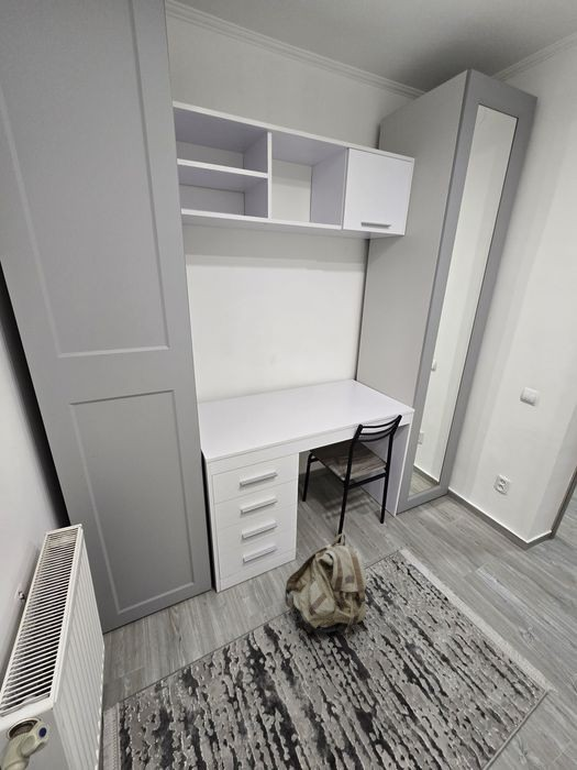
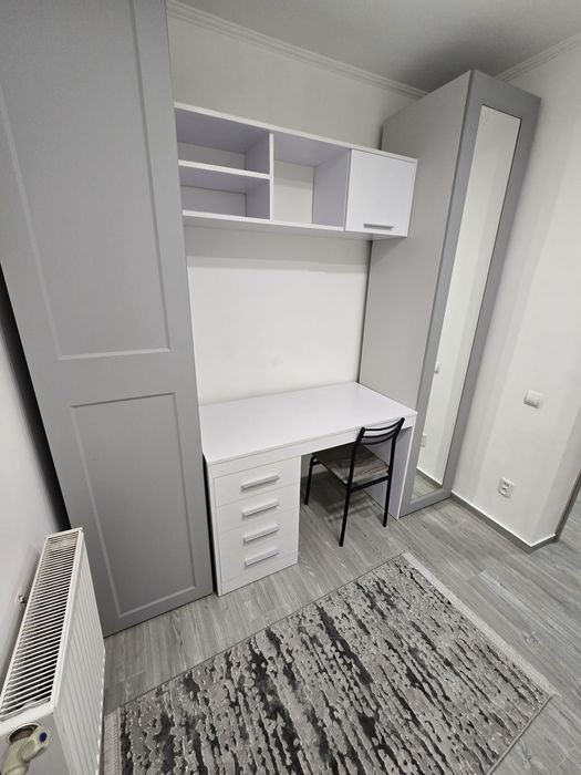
- backpack (324, 579)
